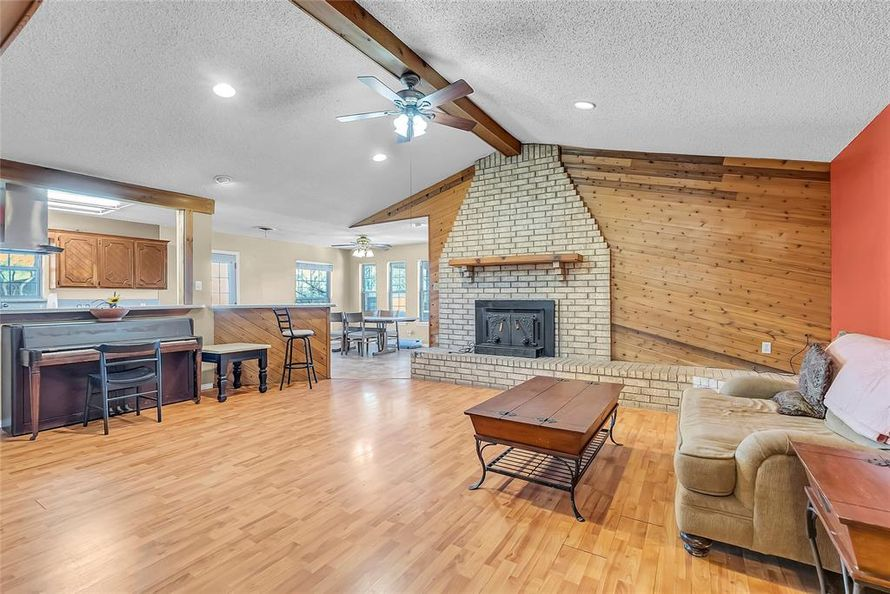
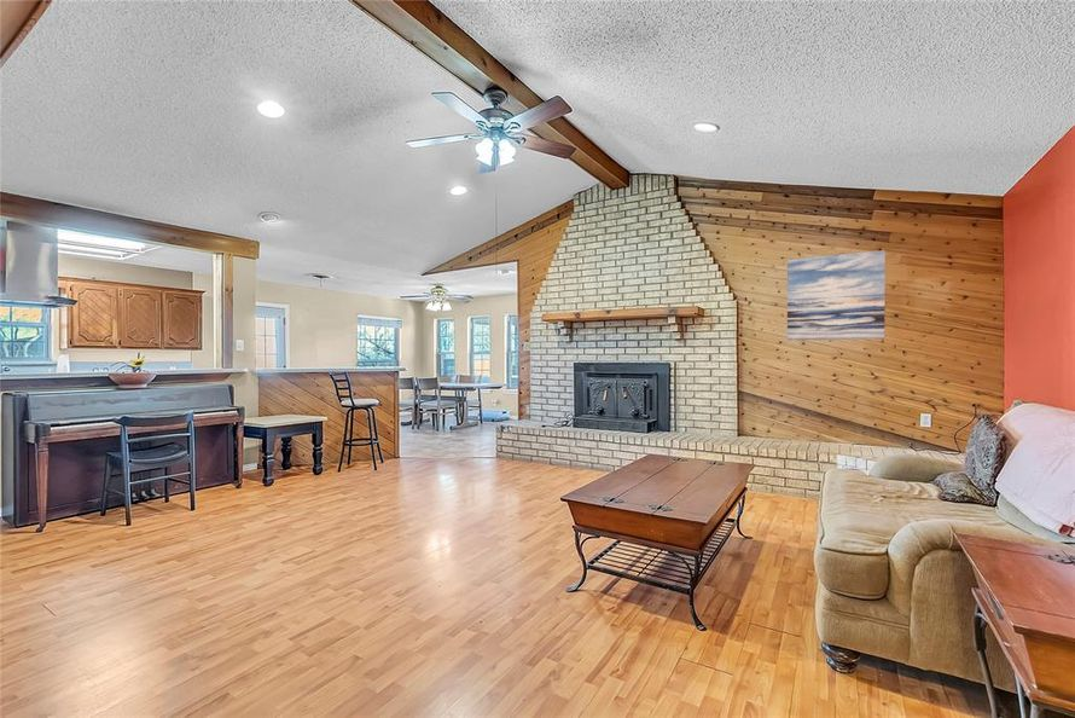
+ wall art (833, 297)
